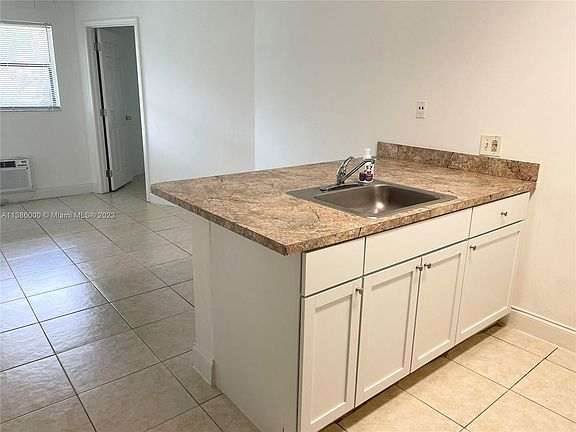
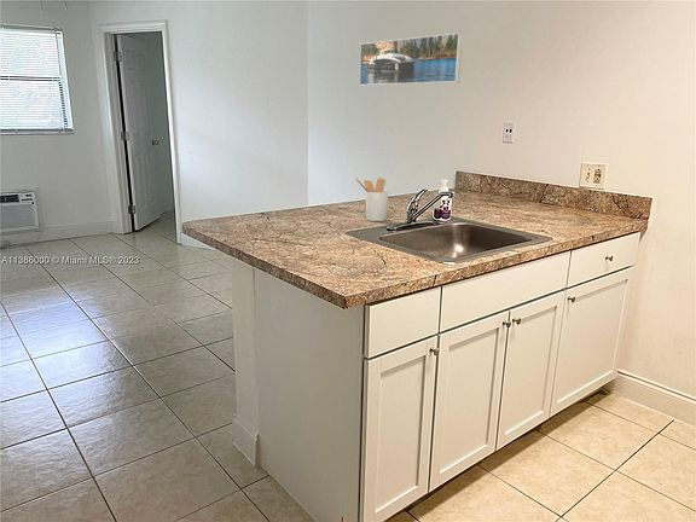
+ utensil holder (371, 198)
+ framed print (406, 60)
